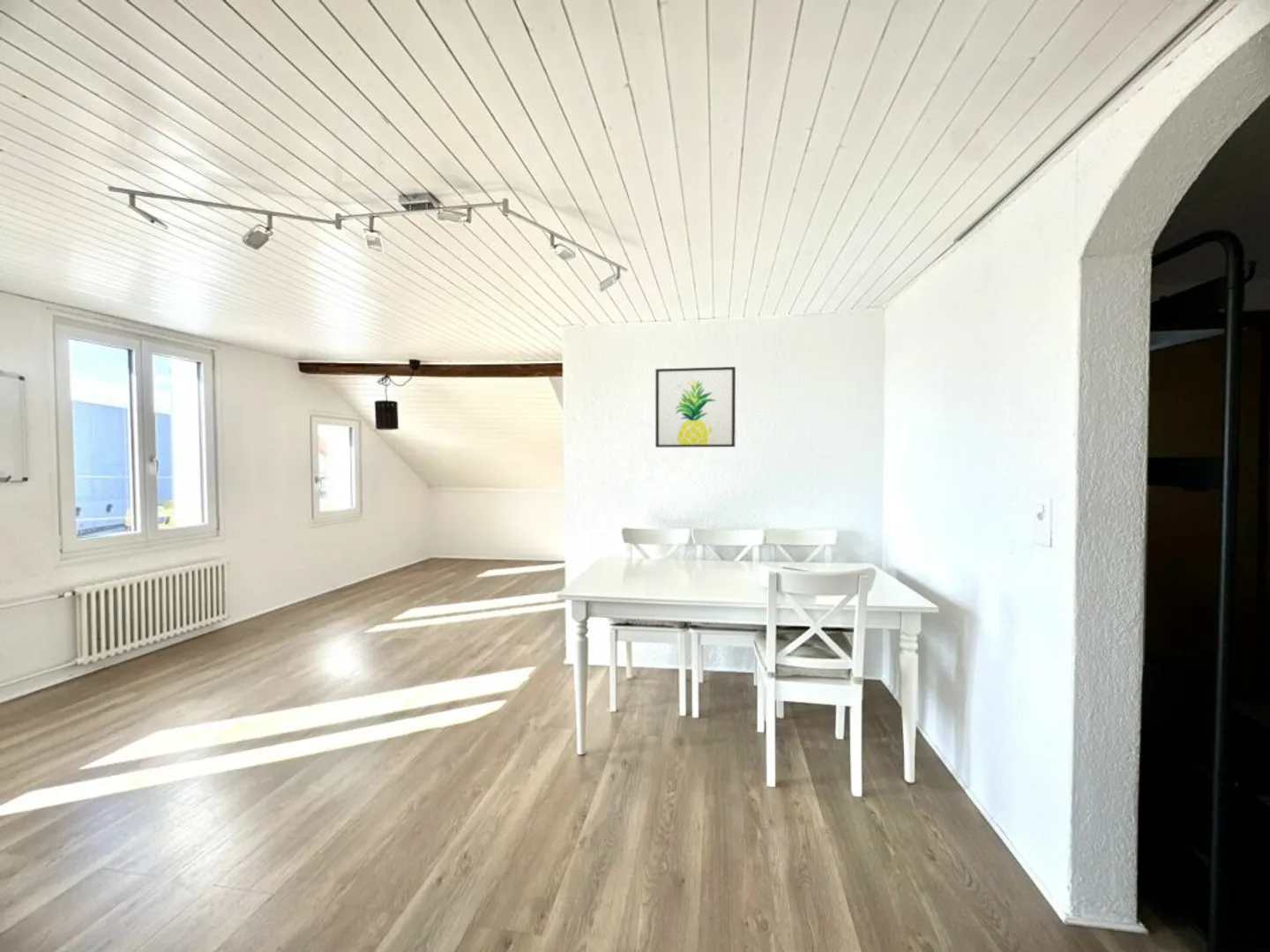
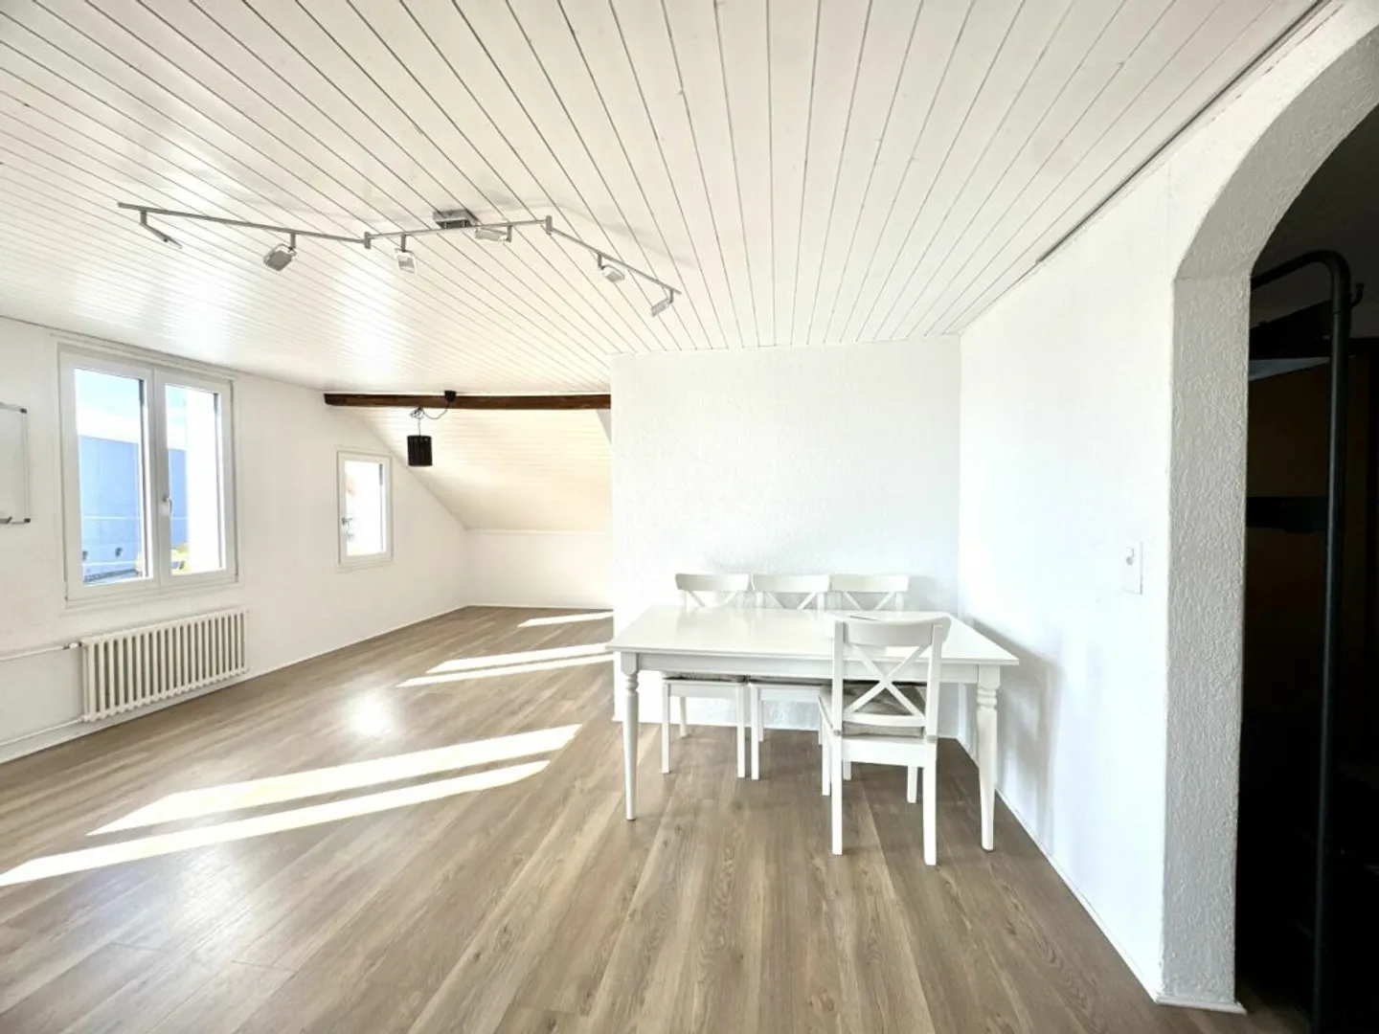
- wall art (695, 407)
